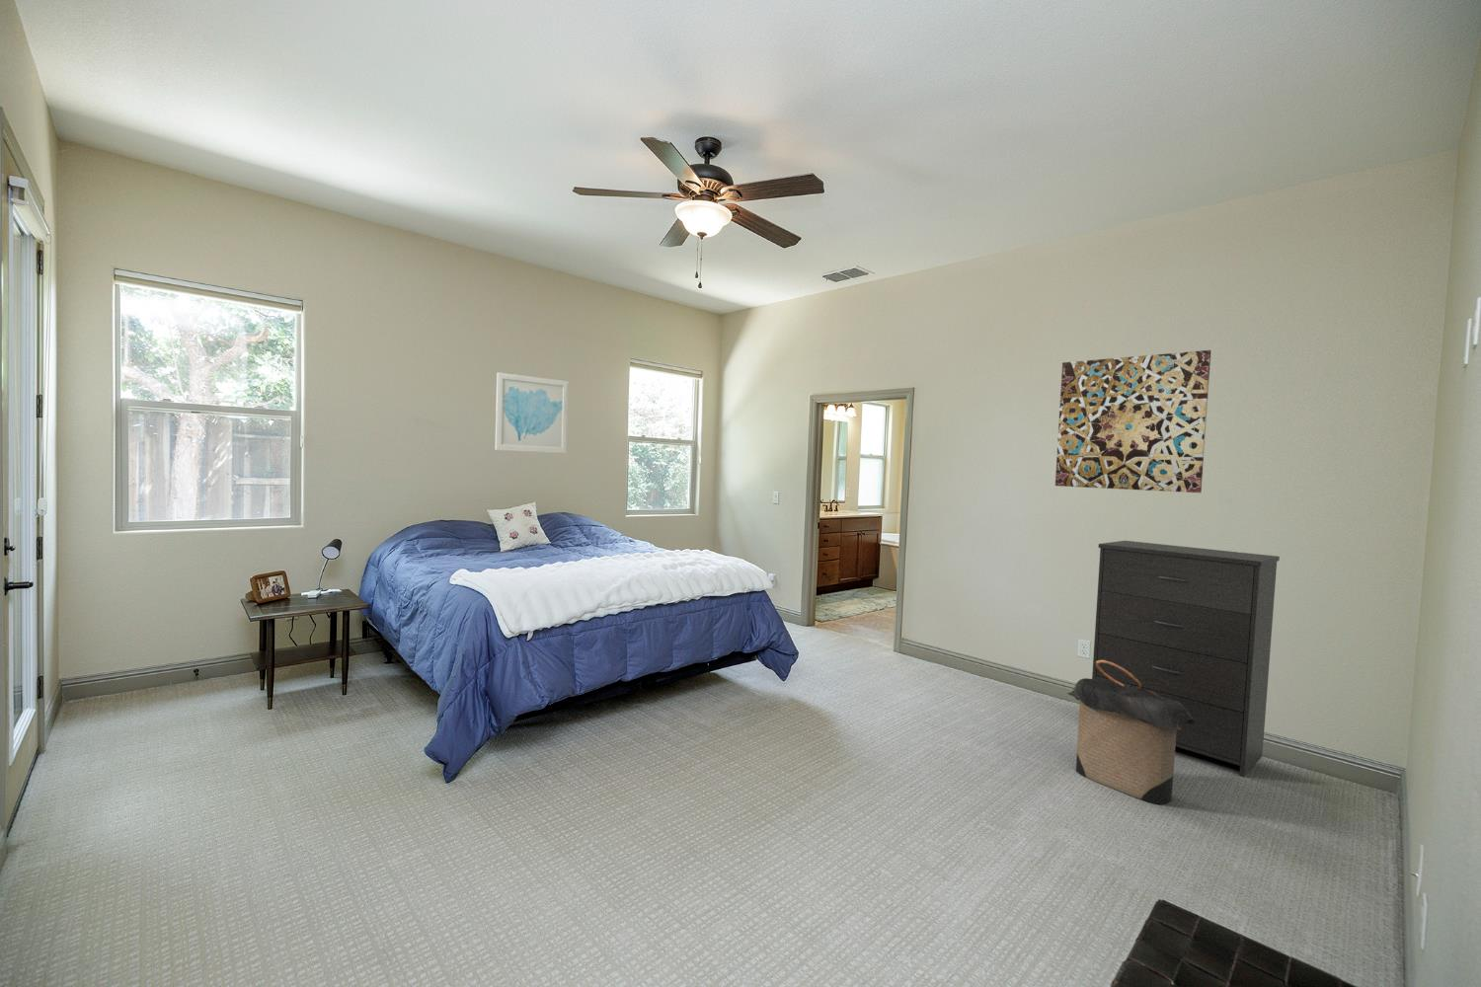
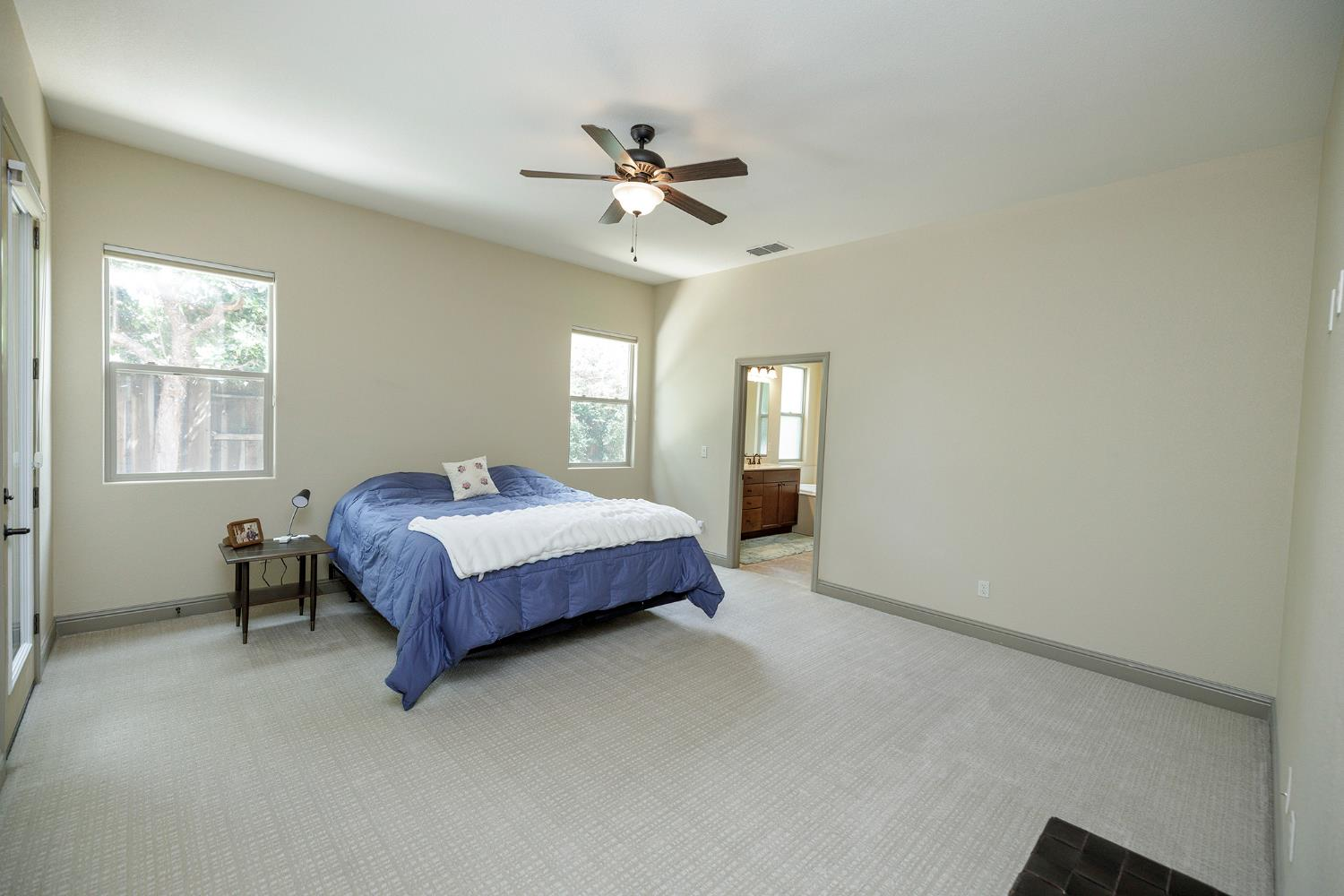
- laundry hamper (1128, 724)
- wall art (1126, 422)
- wall art (532, 414)
- dresser (1178, 647)
